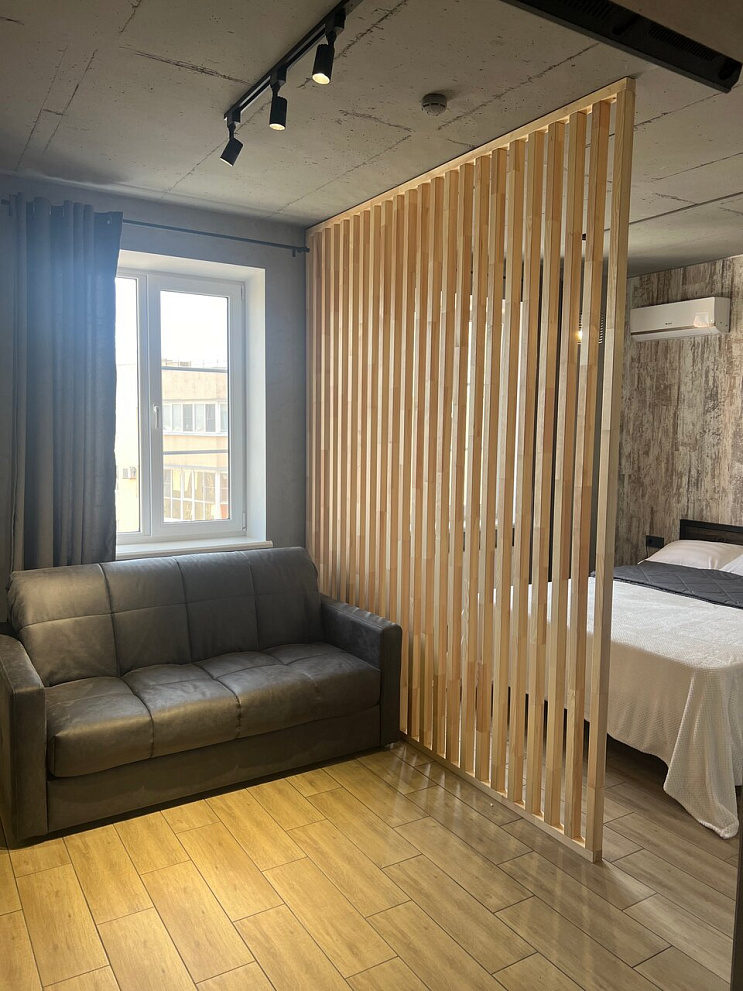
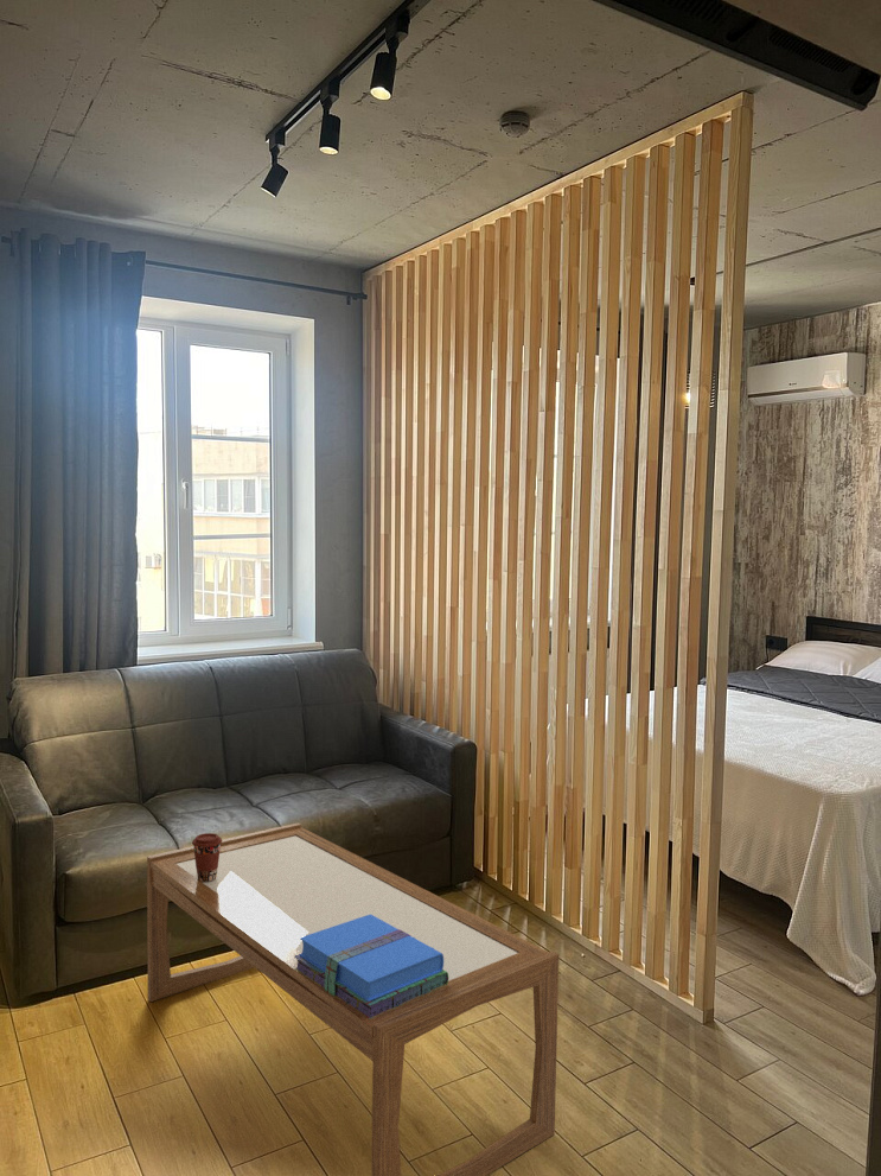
+ coffee table (320, 986)
+ coffee cup (206, 853)
+ books (370, 954)
